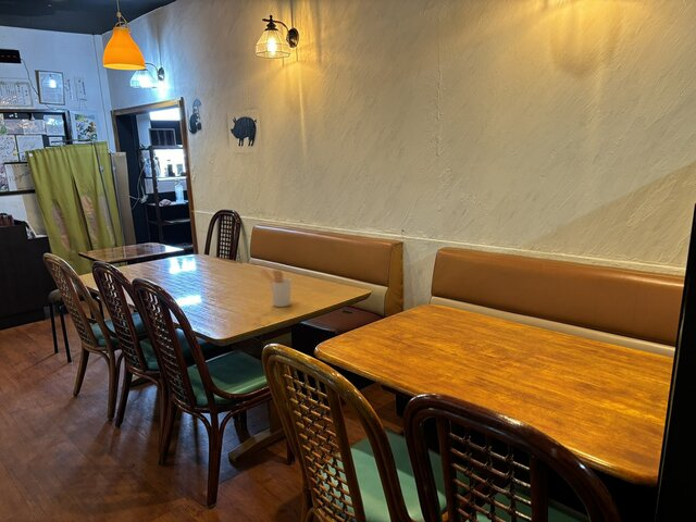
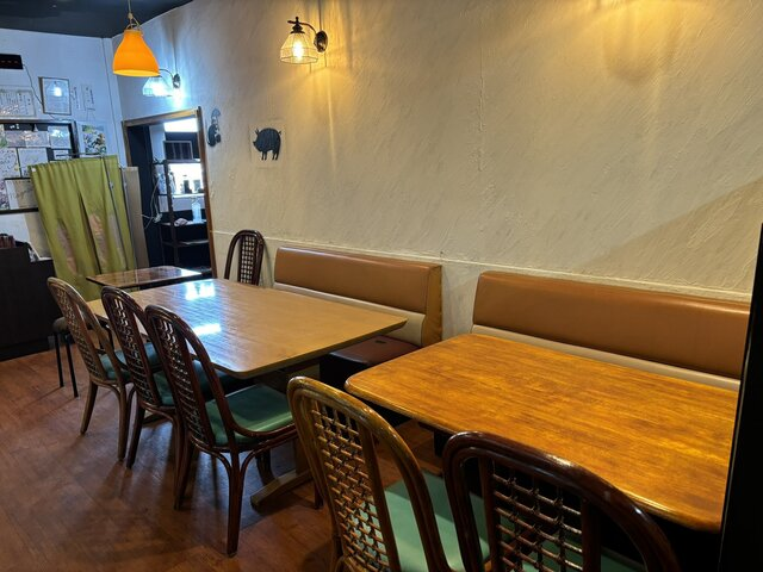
- utensil holder (275, 286)
